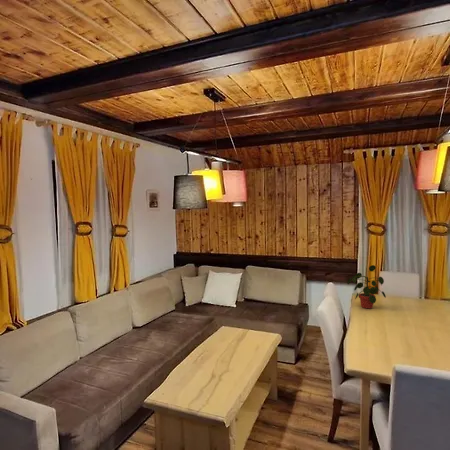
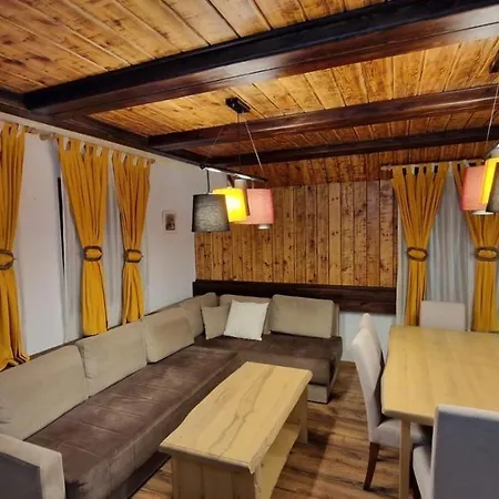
- potted plant (366, 286)
